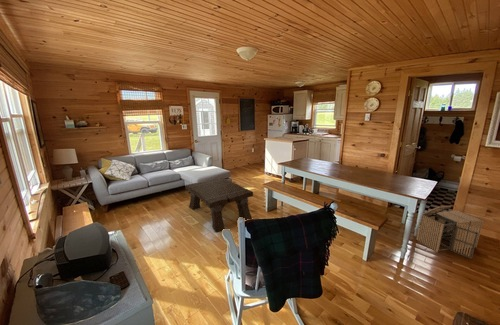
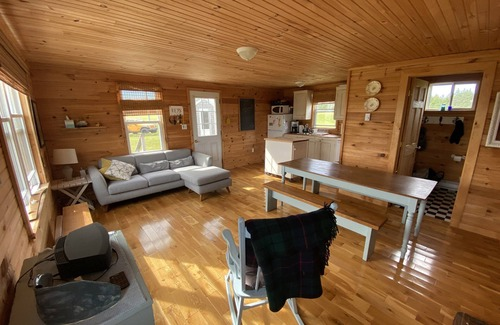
- coffee table (217, 200)
- storage bin (449, 224)
